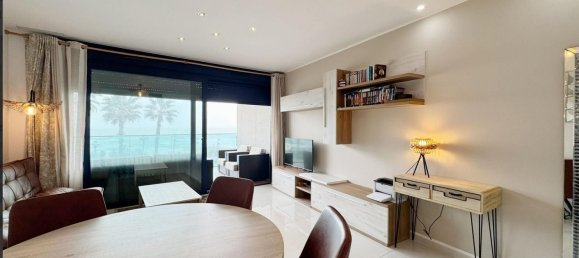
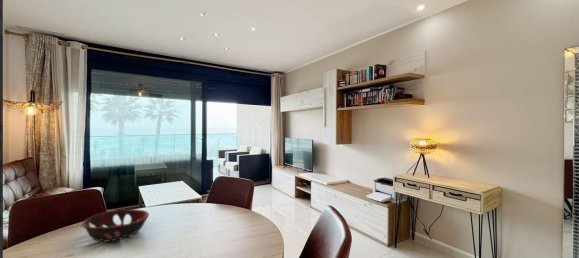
+ decorative bowl (117, 225)
